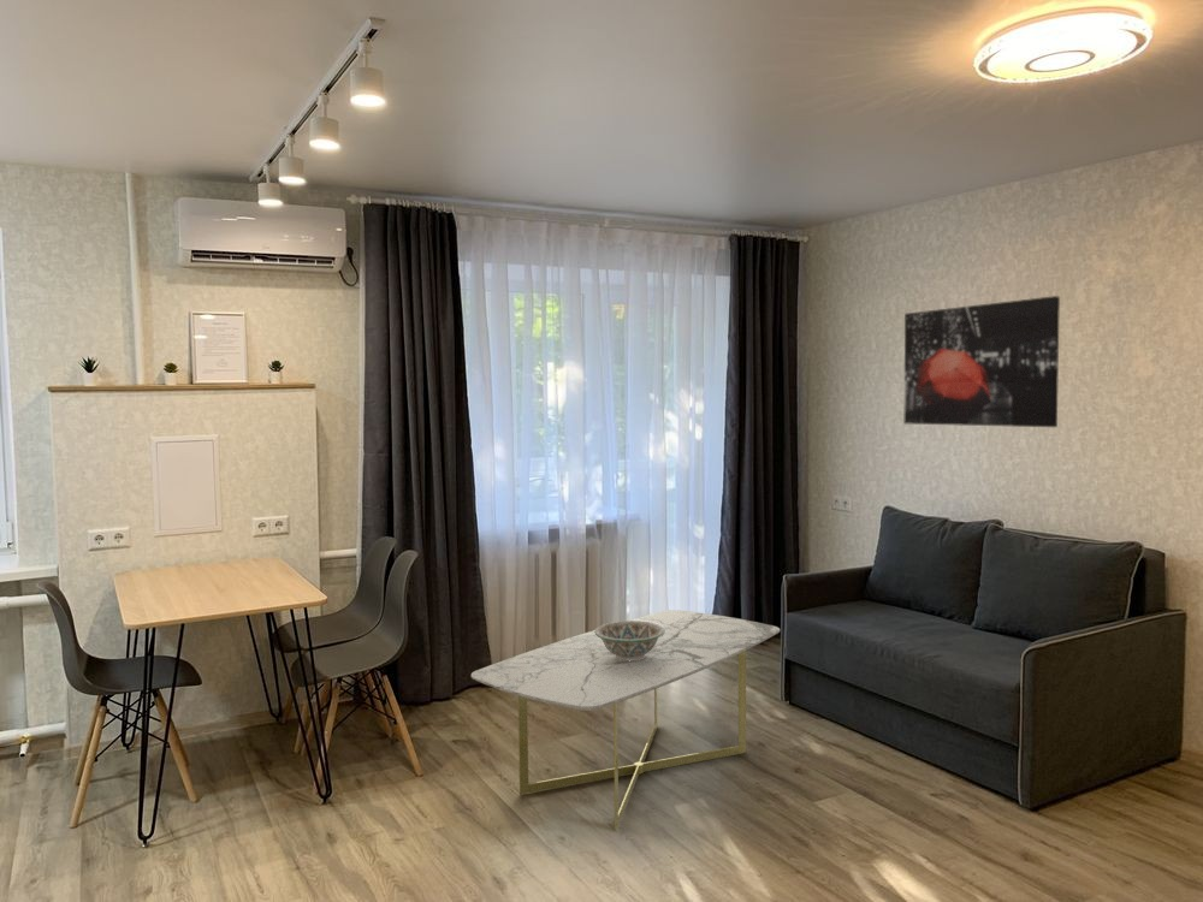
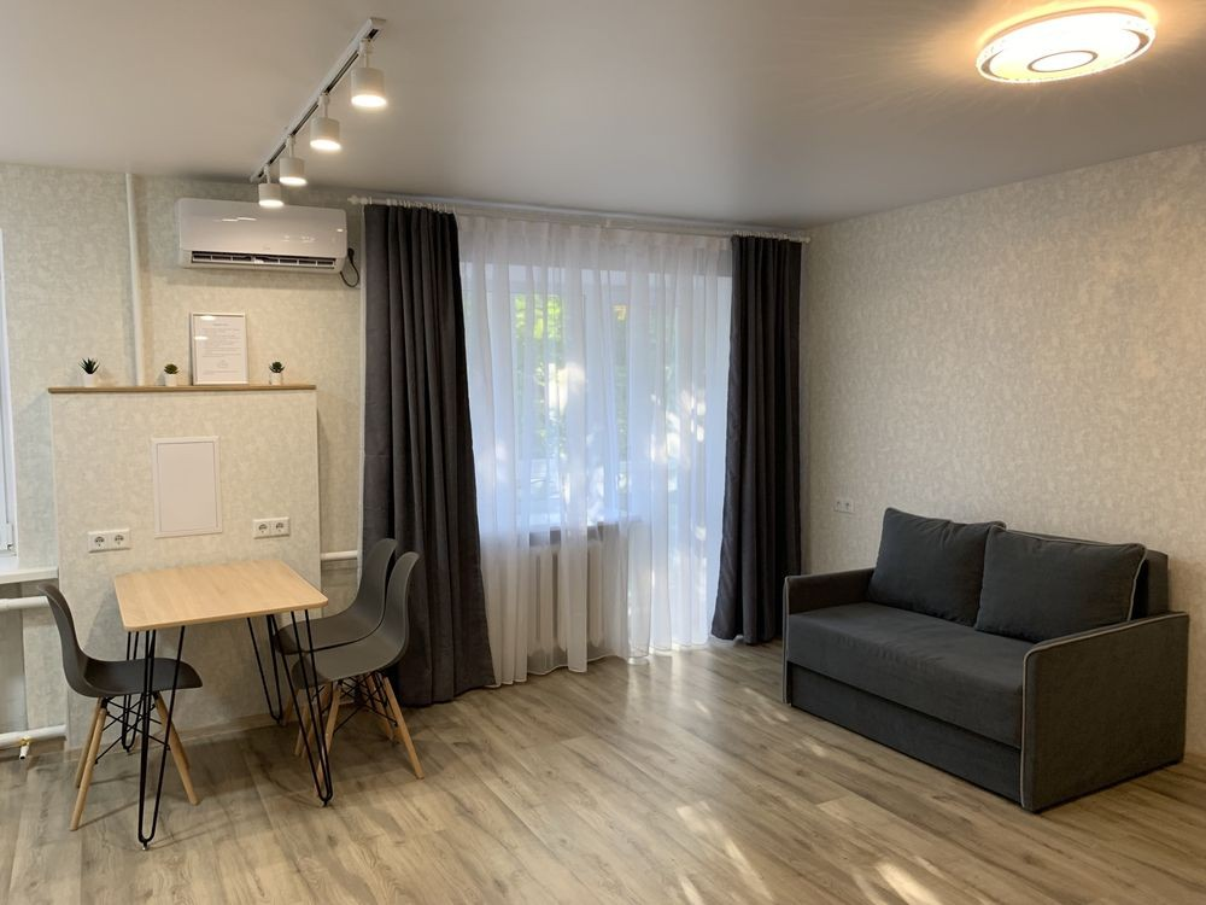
- wall art (974, 366)
- decorative bowl (629, 642)
- coffee table (633, 696)
